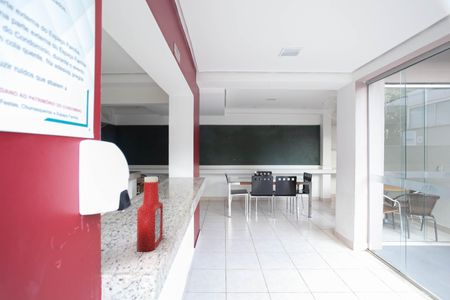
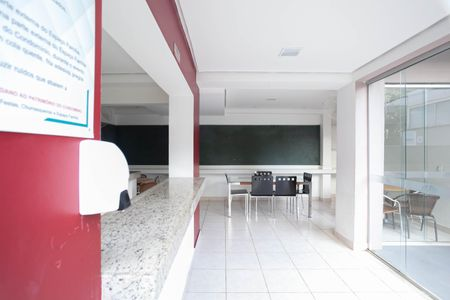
- soap bottle (150, 210)
